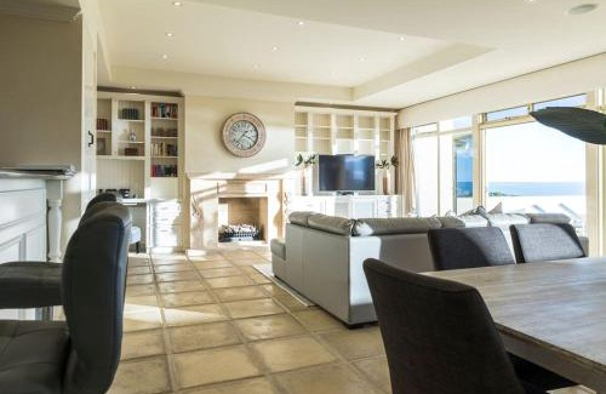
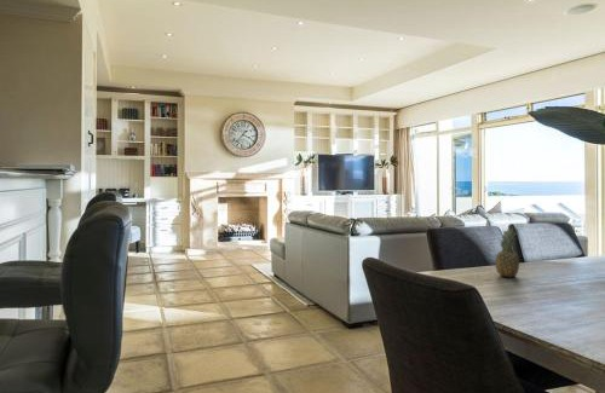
+ fruit (507, 252)
